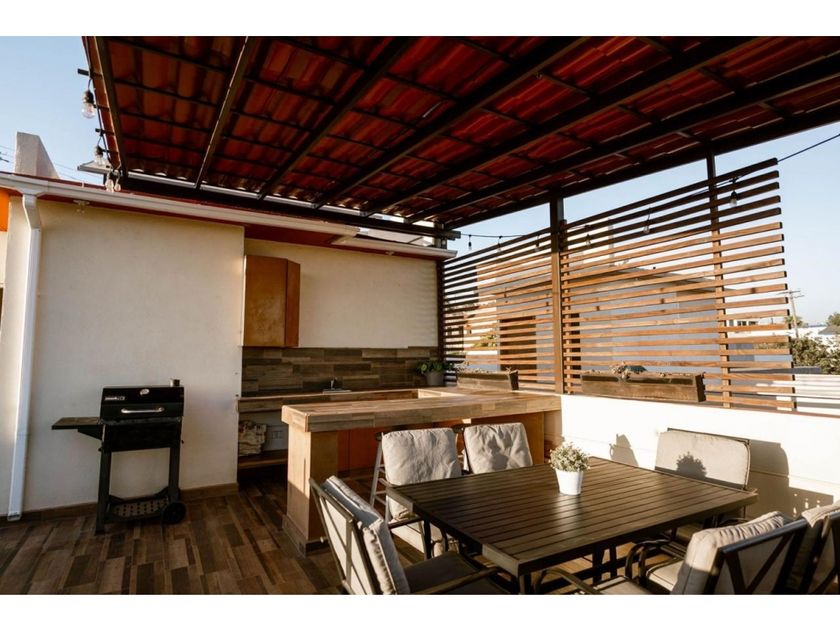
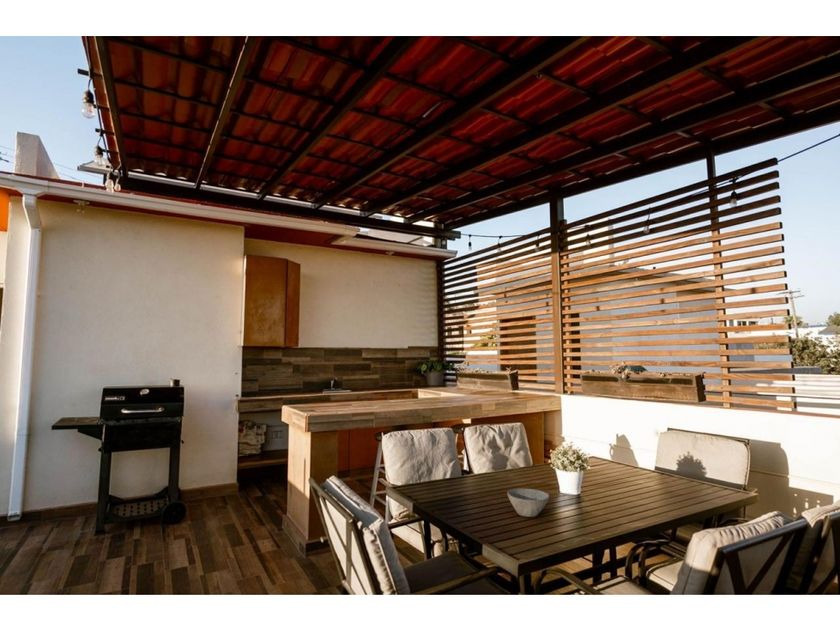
+ bowl (528, 503)
